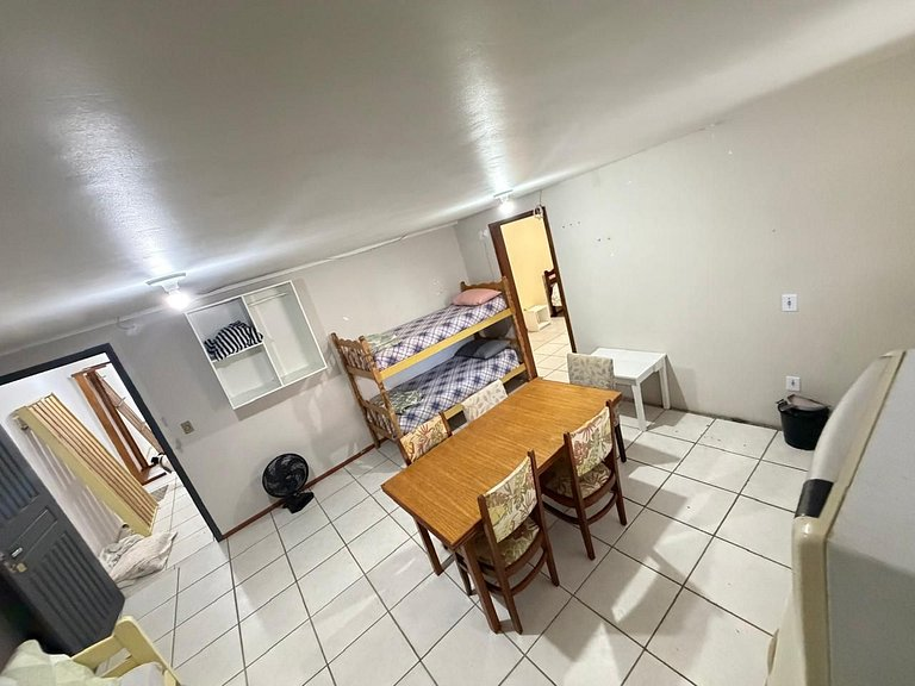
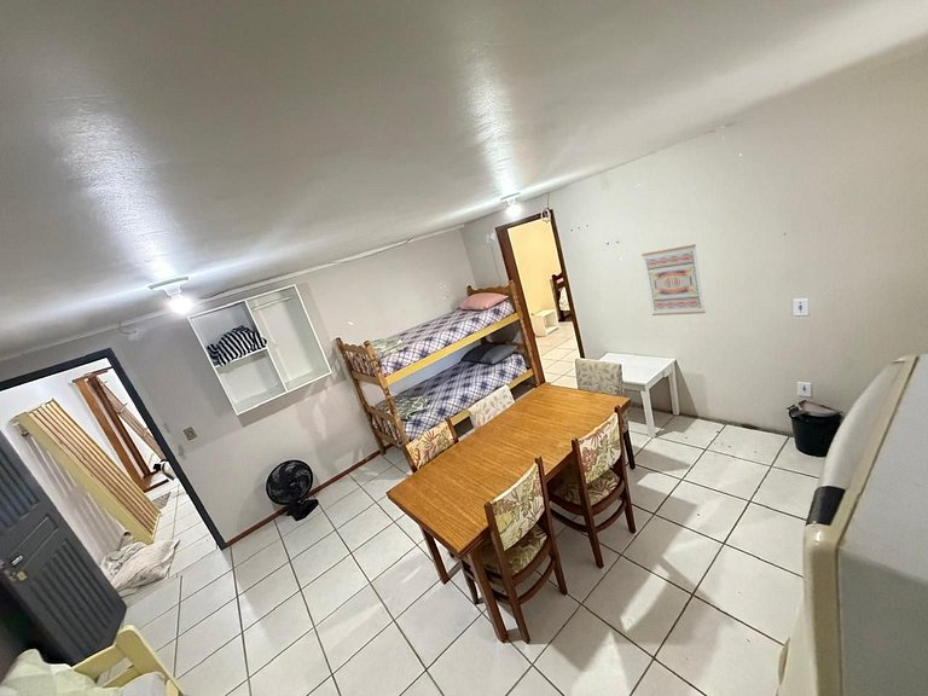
+ wall art (672, 282)
